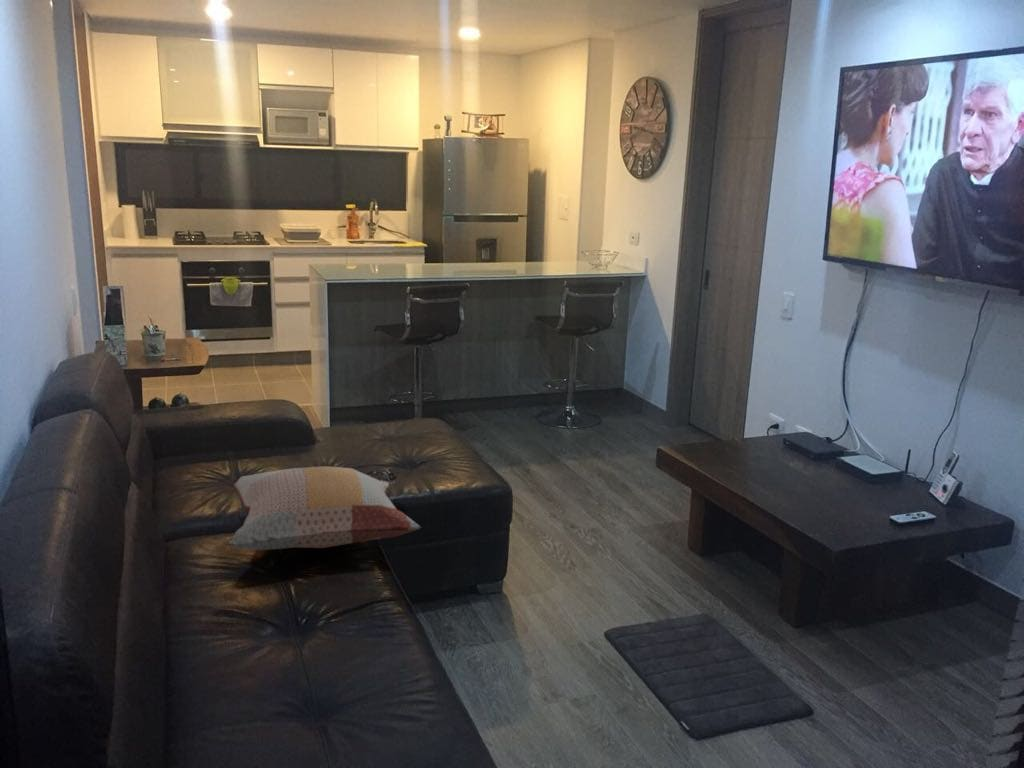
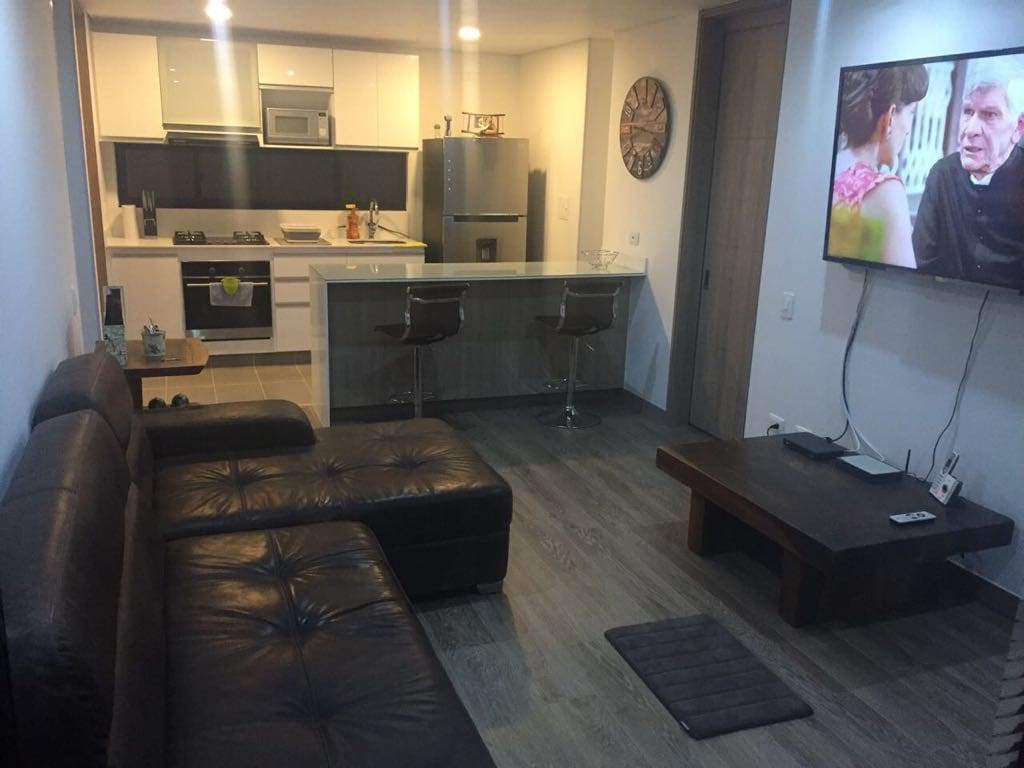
- decorative pillow (320, 503)
